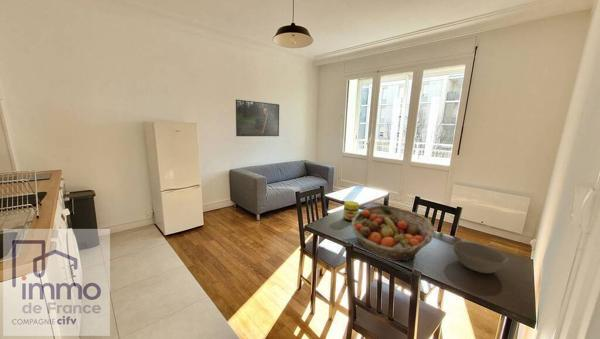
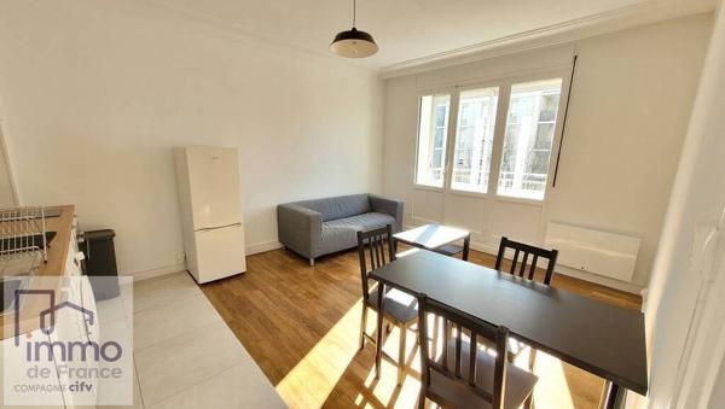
- bowl (478, 258)
- jar (351, 211)
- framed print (259, 119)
- fruit basket (389, 230)
